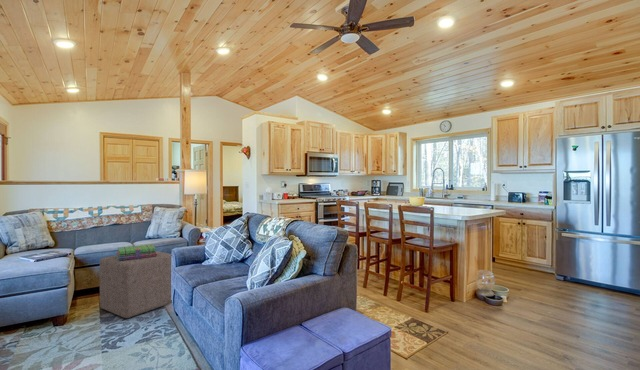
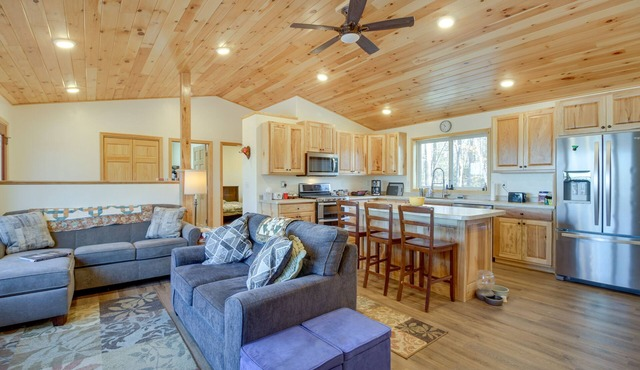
- stack of books (136, 251)
- ottoman (138, 280)
